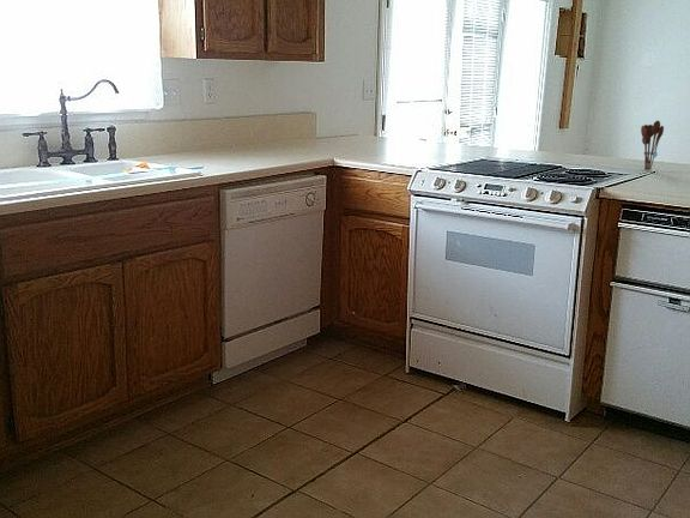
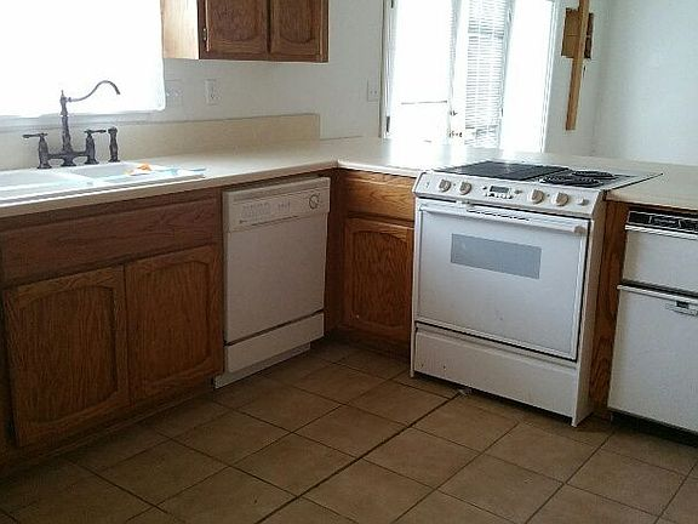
- utensil holder (649, 145)
